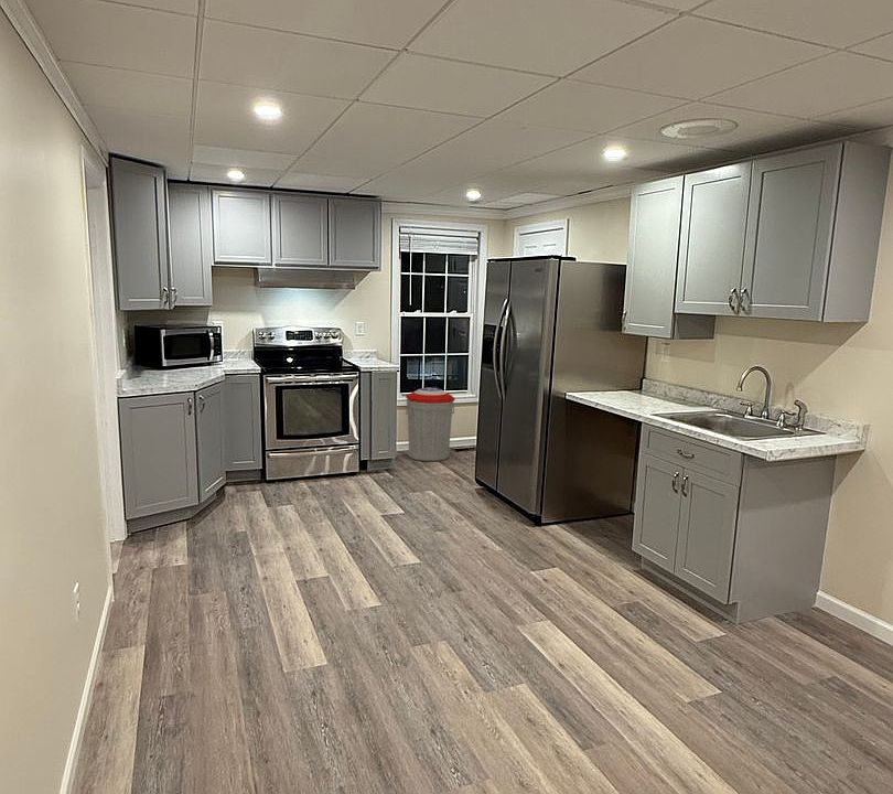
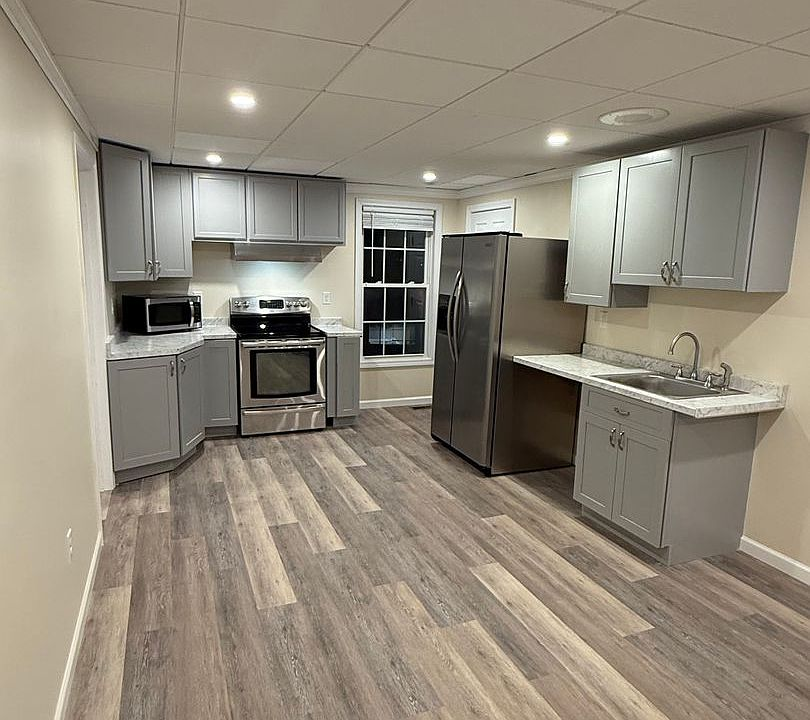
- trash can (429, 422)
